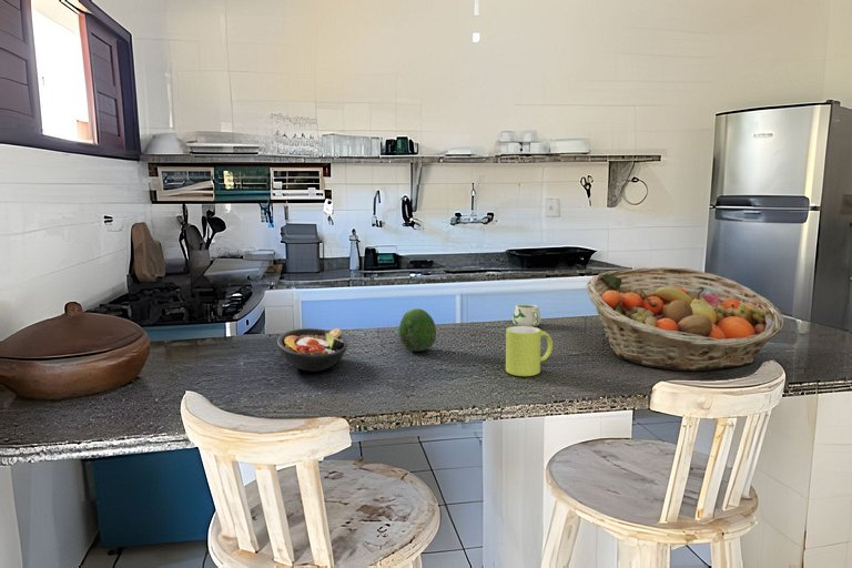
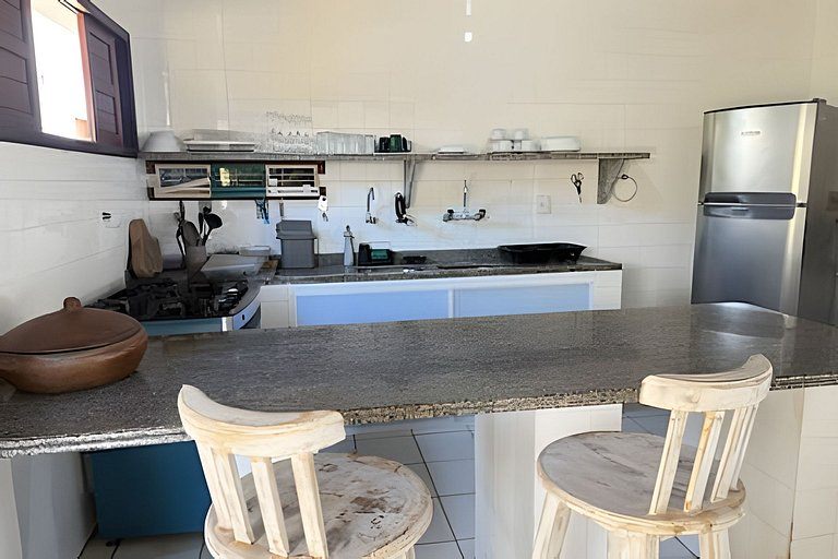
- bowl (313, 351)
- fruit basket (680, 315)
- fruit (417, 329)
- mug (528, 316)
- mug (529, 349)
